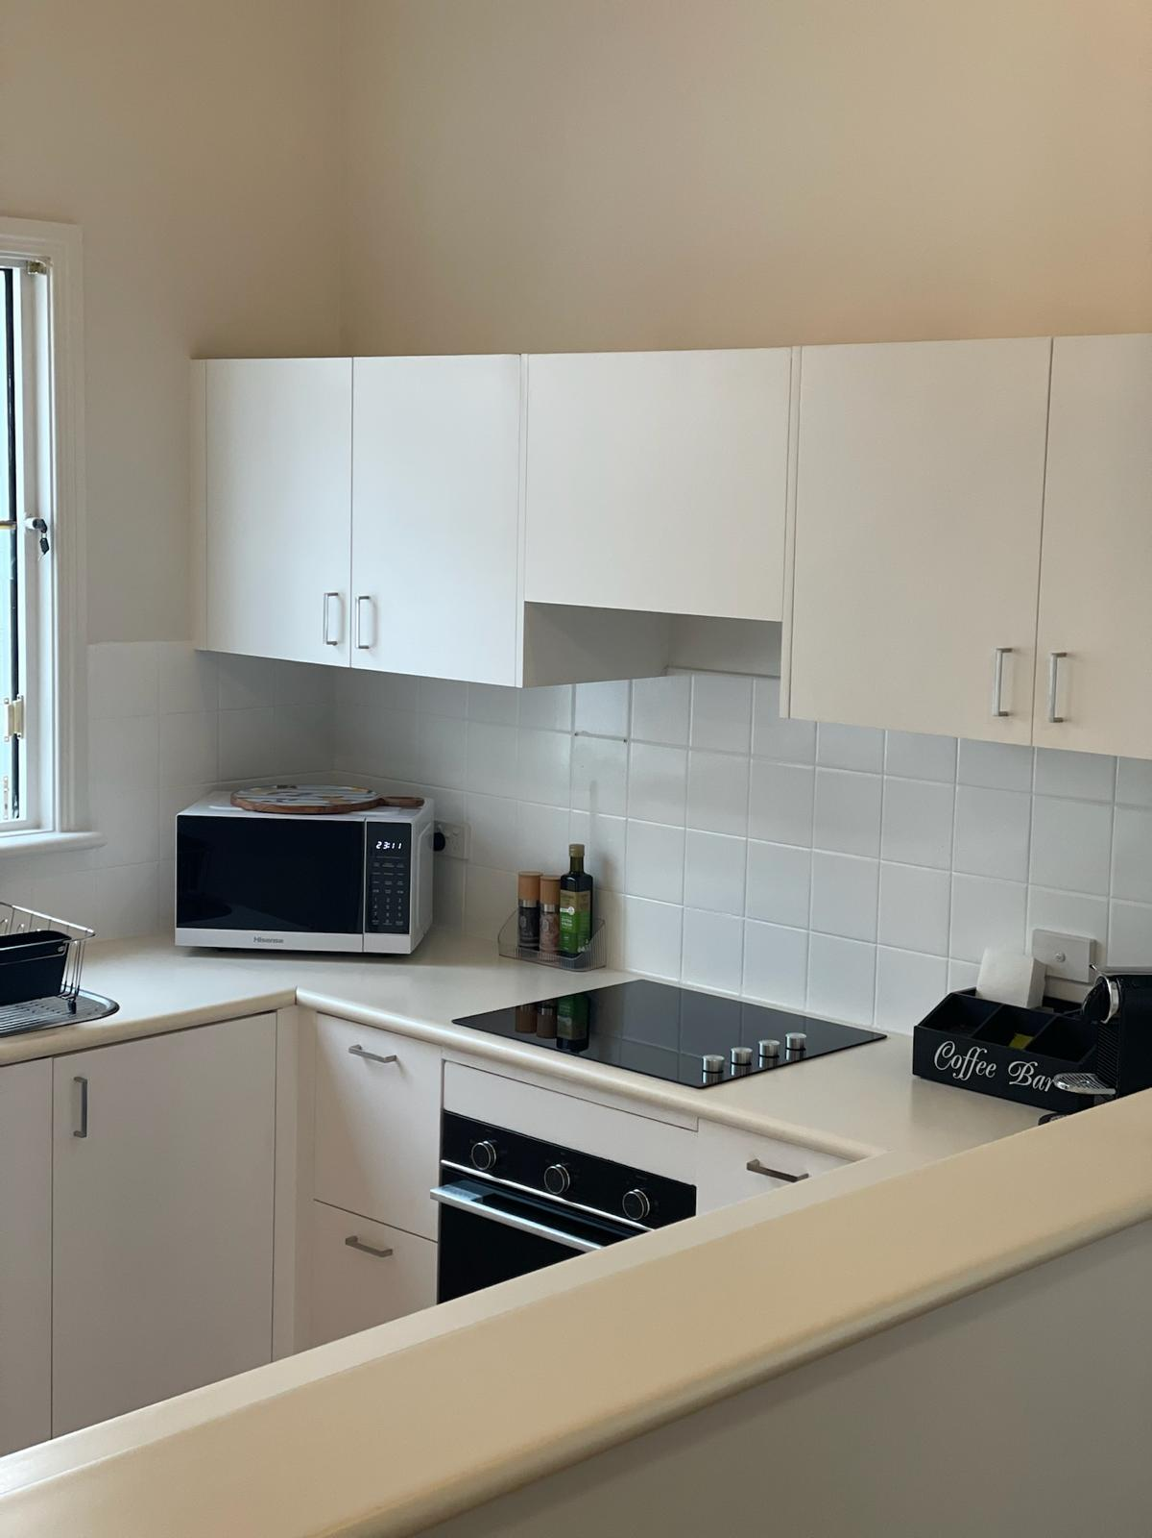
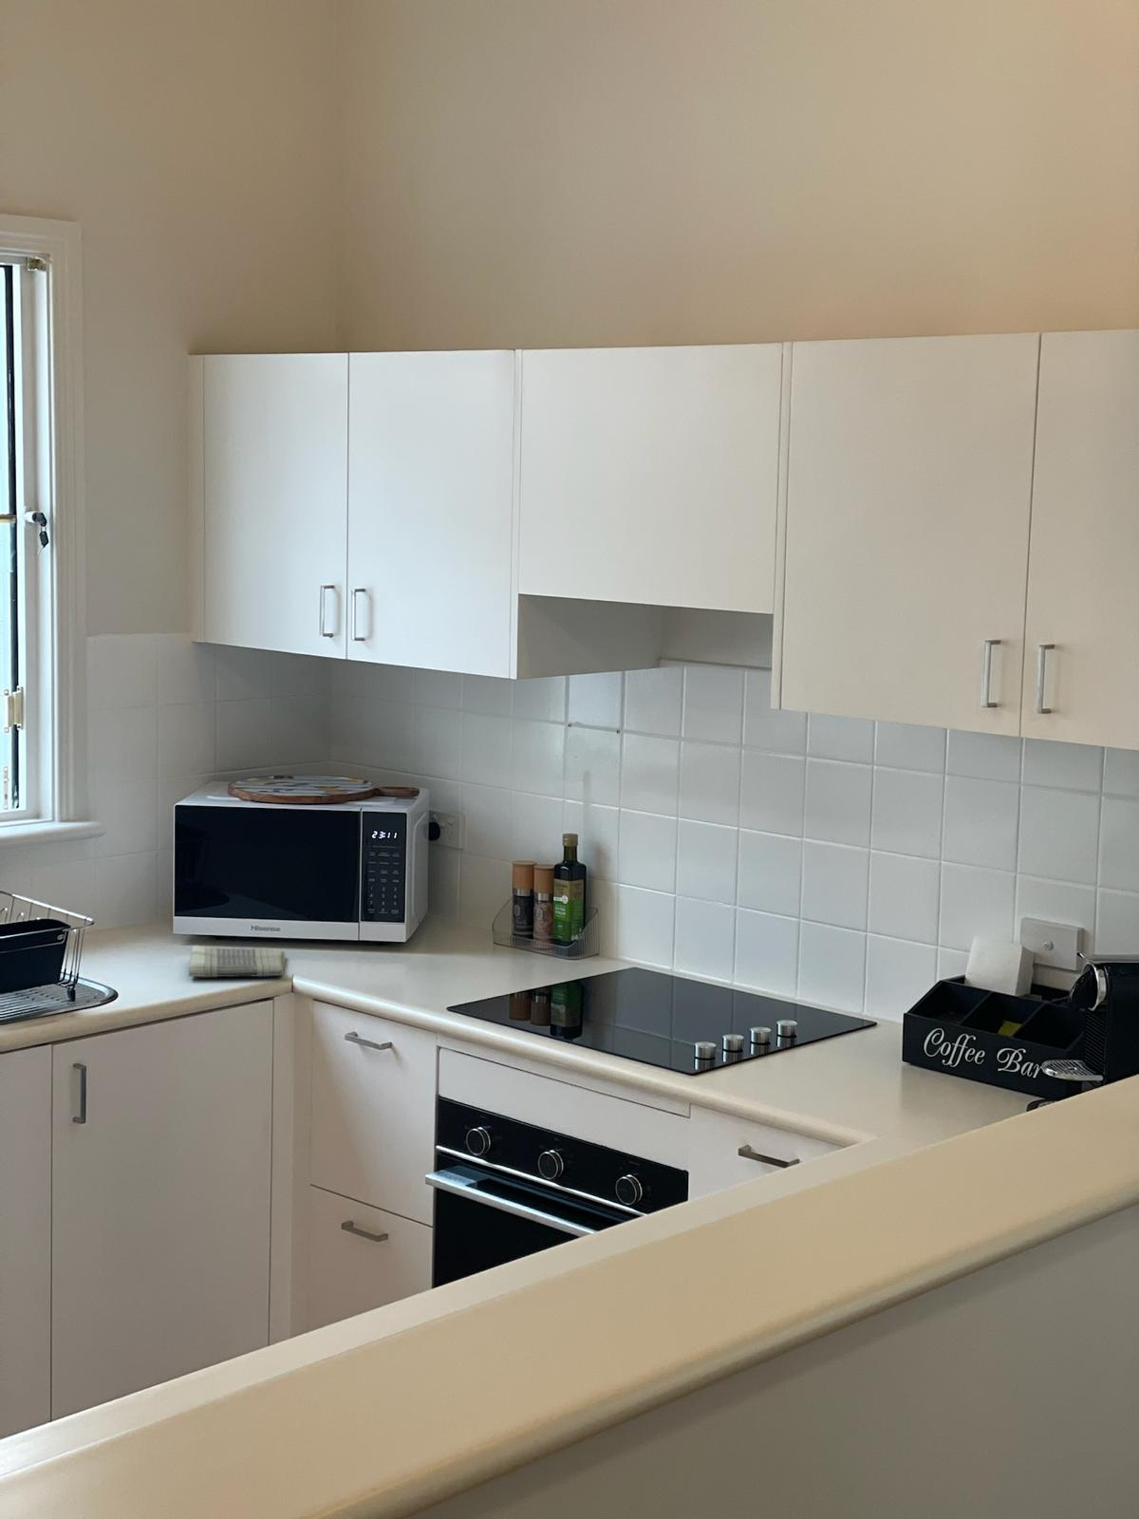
+ dish towel (237, 959)
